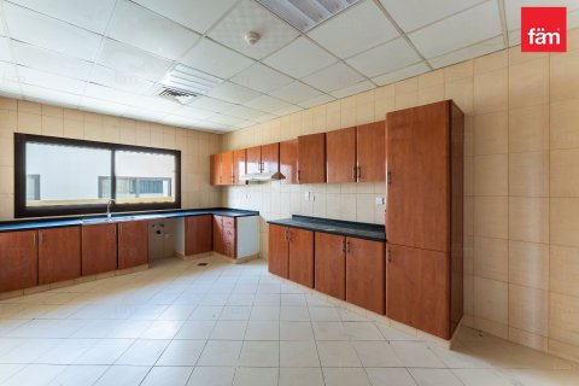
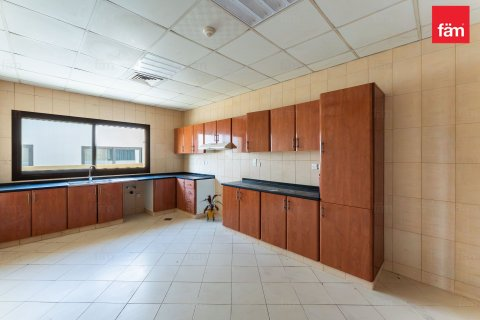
+ house plant (211, 206)
